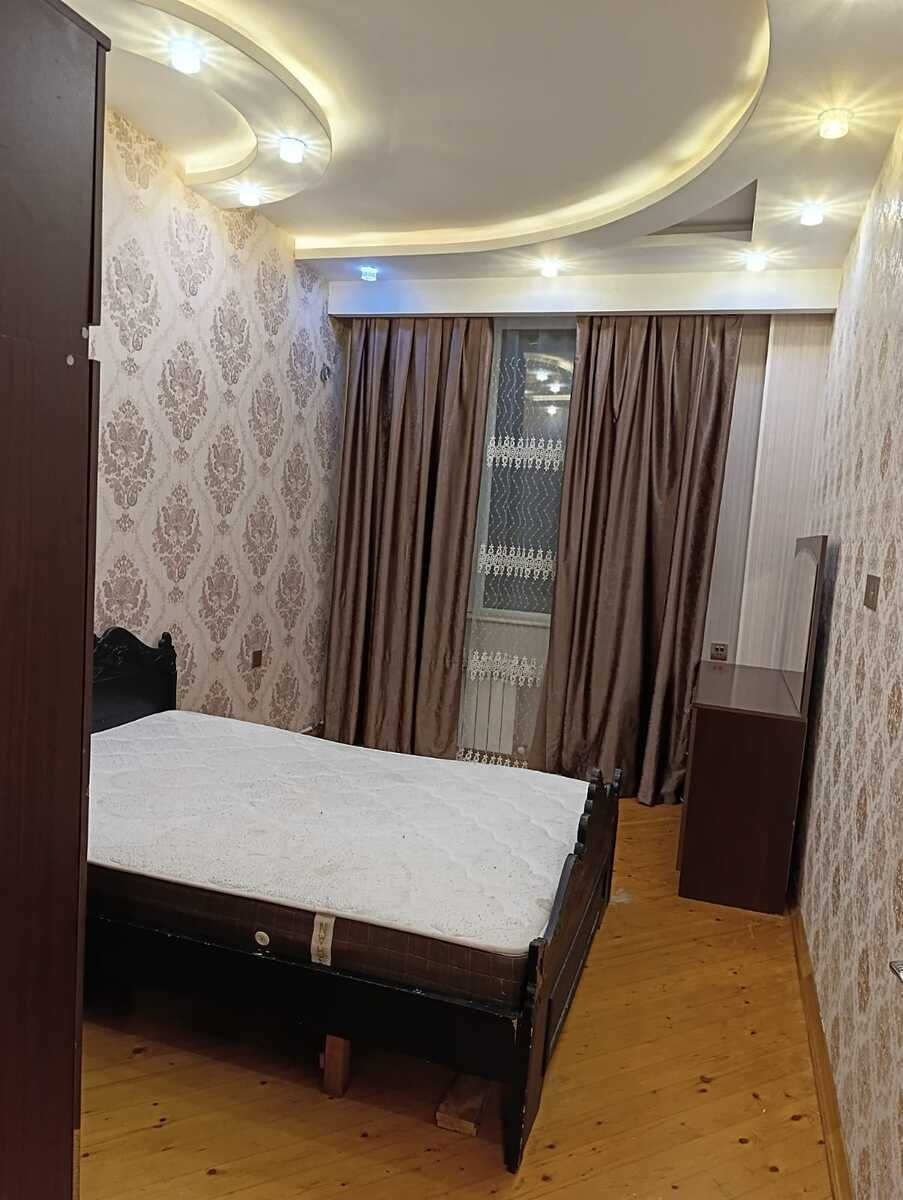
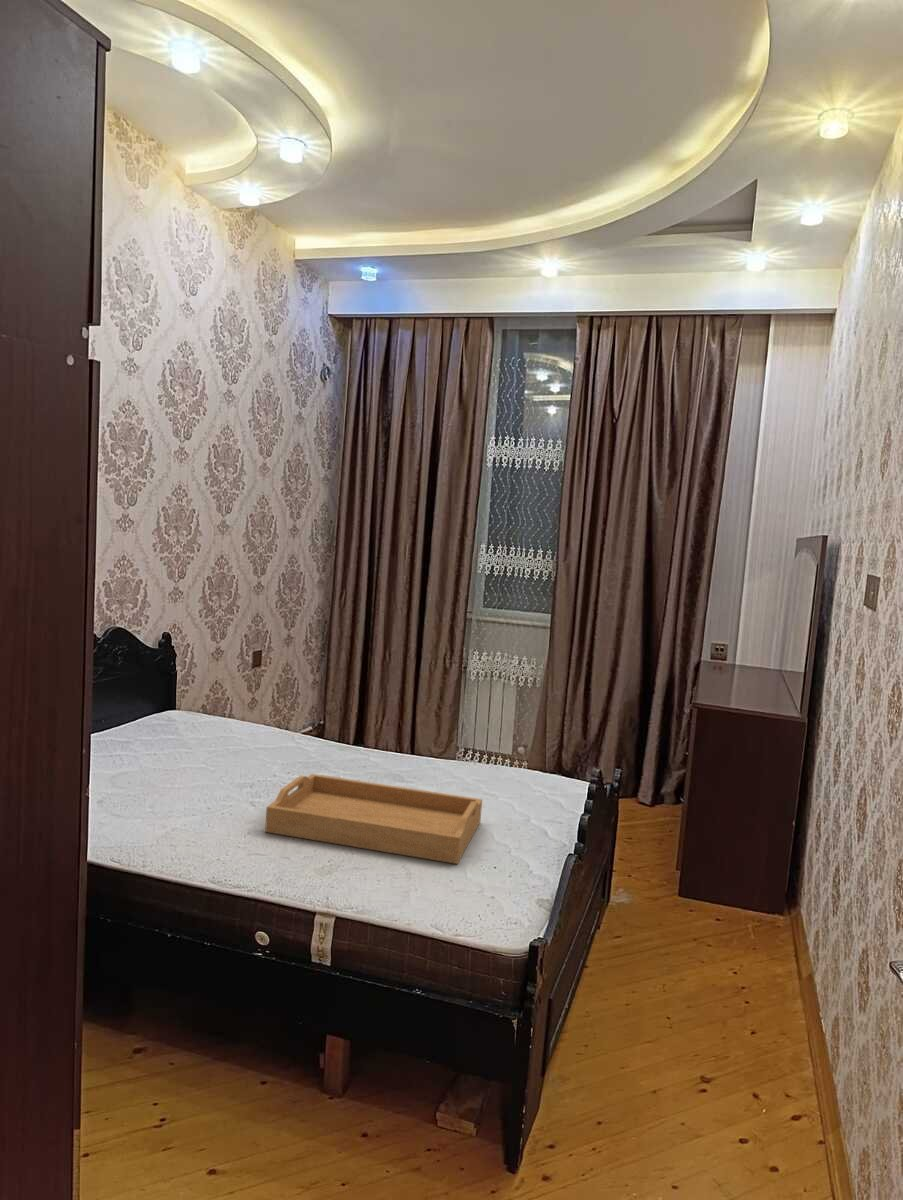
+ serving tray (378, 811)
